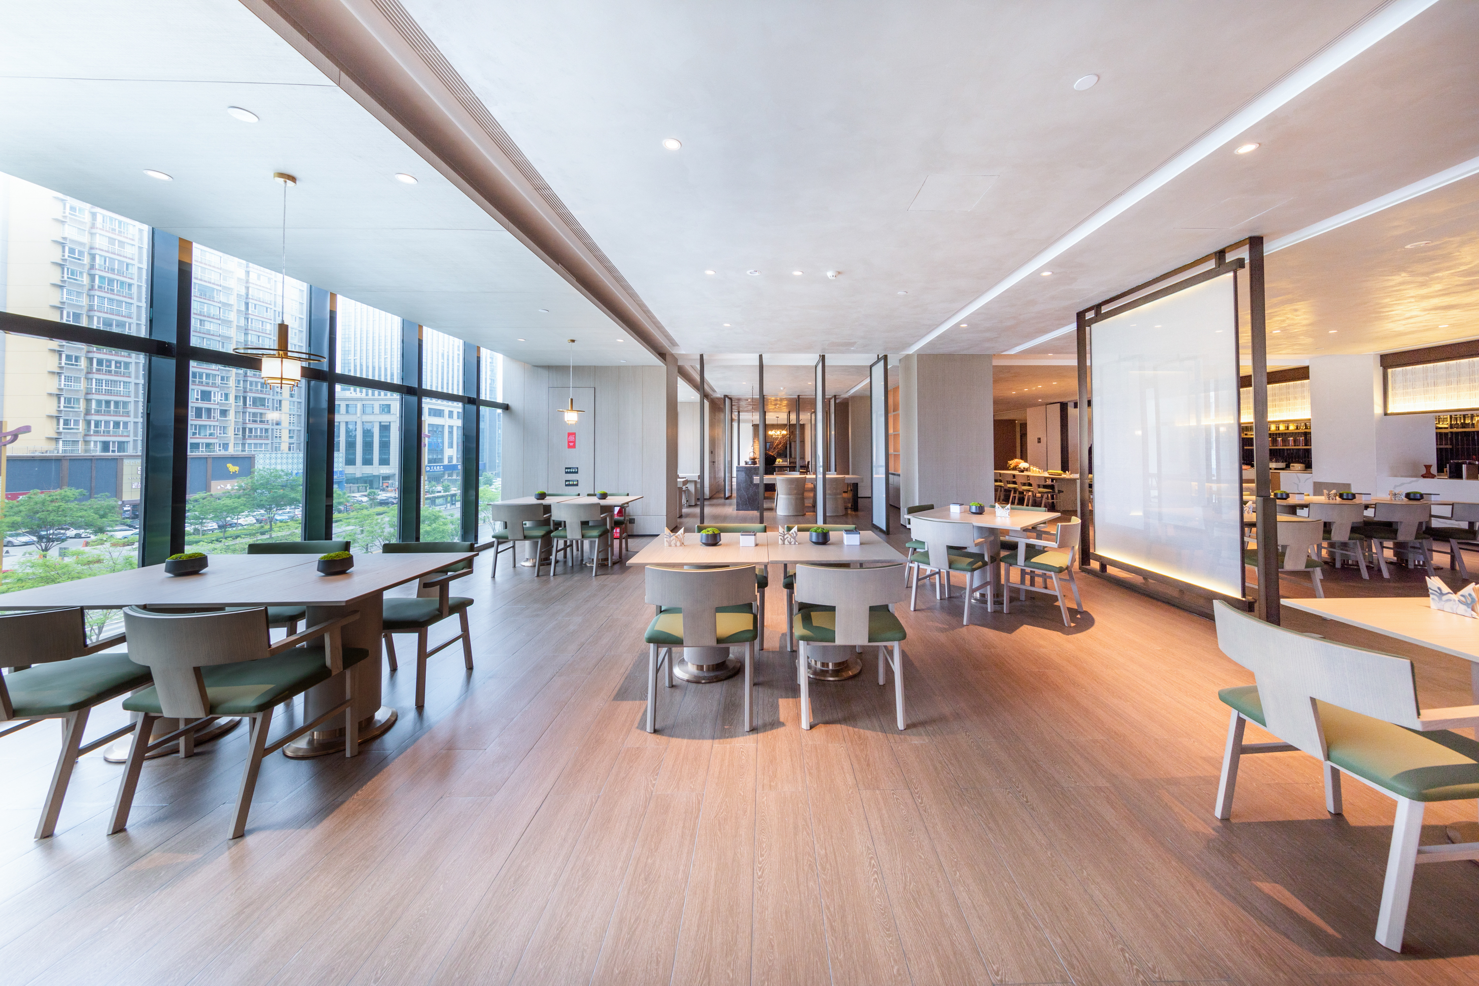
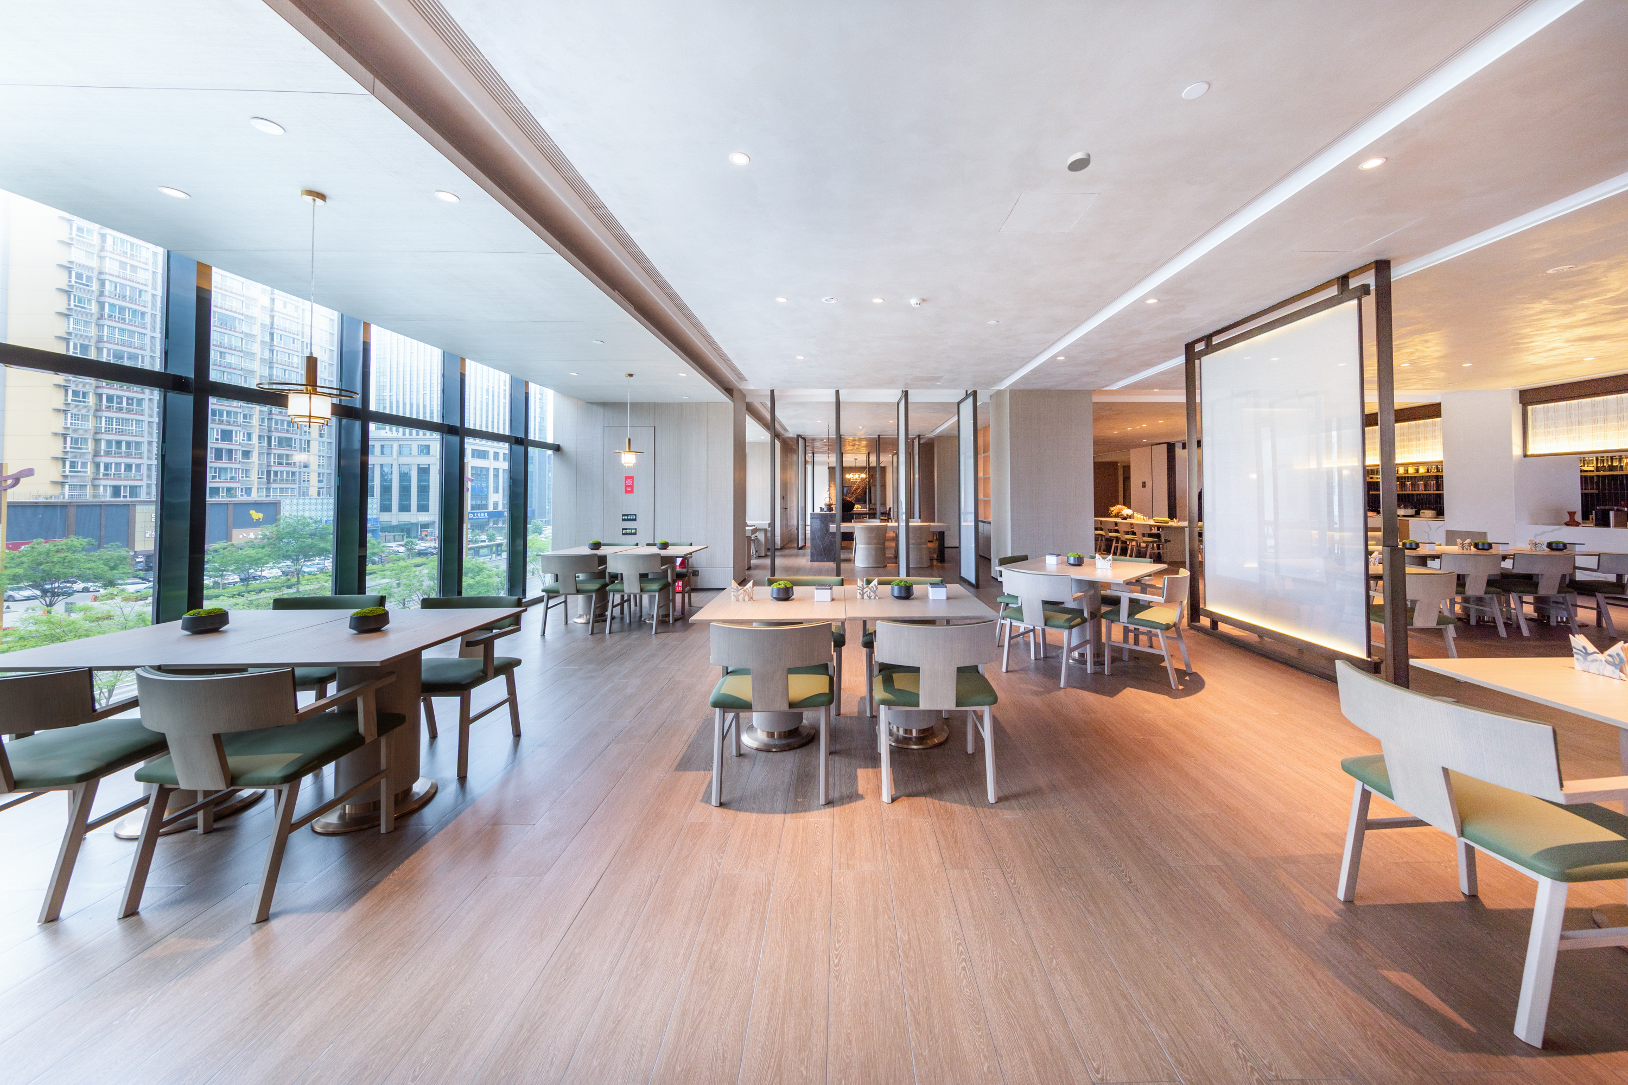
+ smoke detector (1079, 160)
